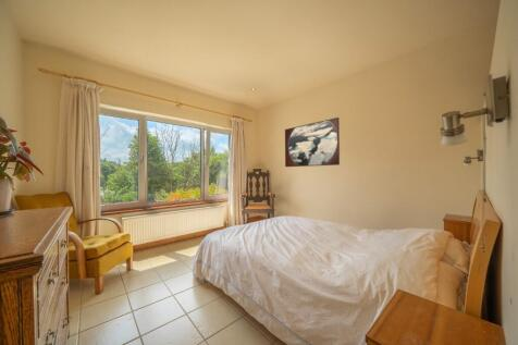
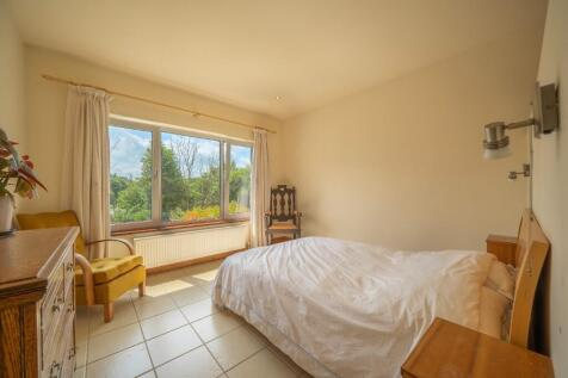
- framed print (308, 145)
